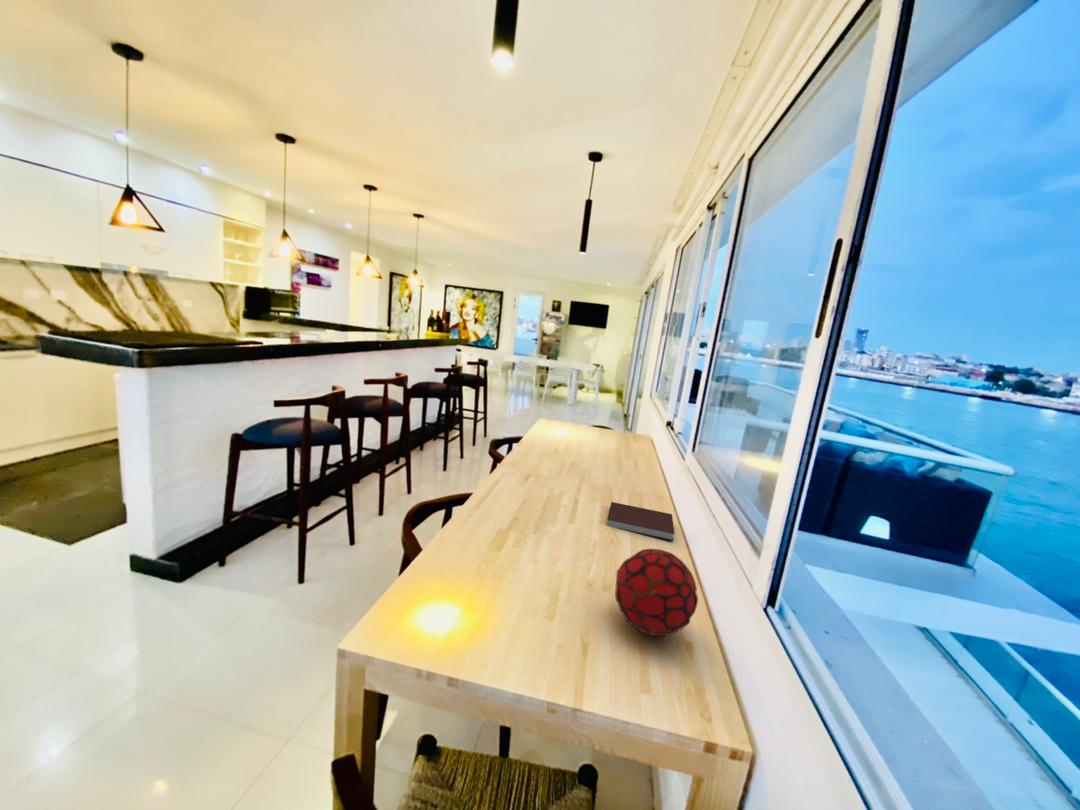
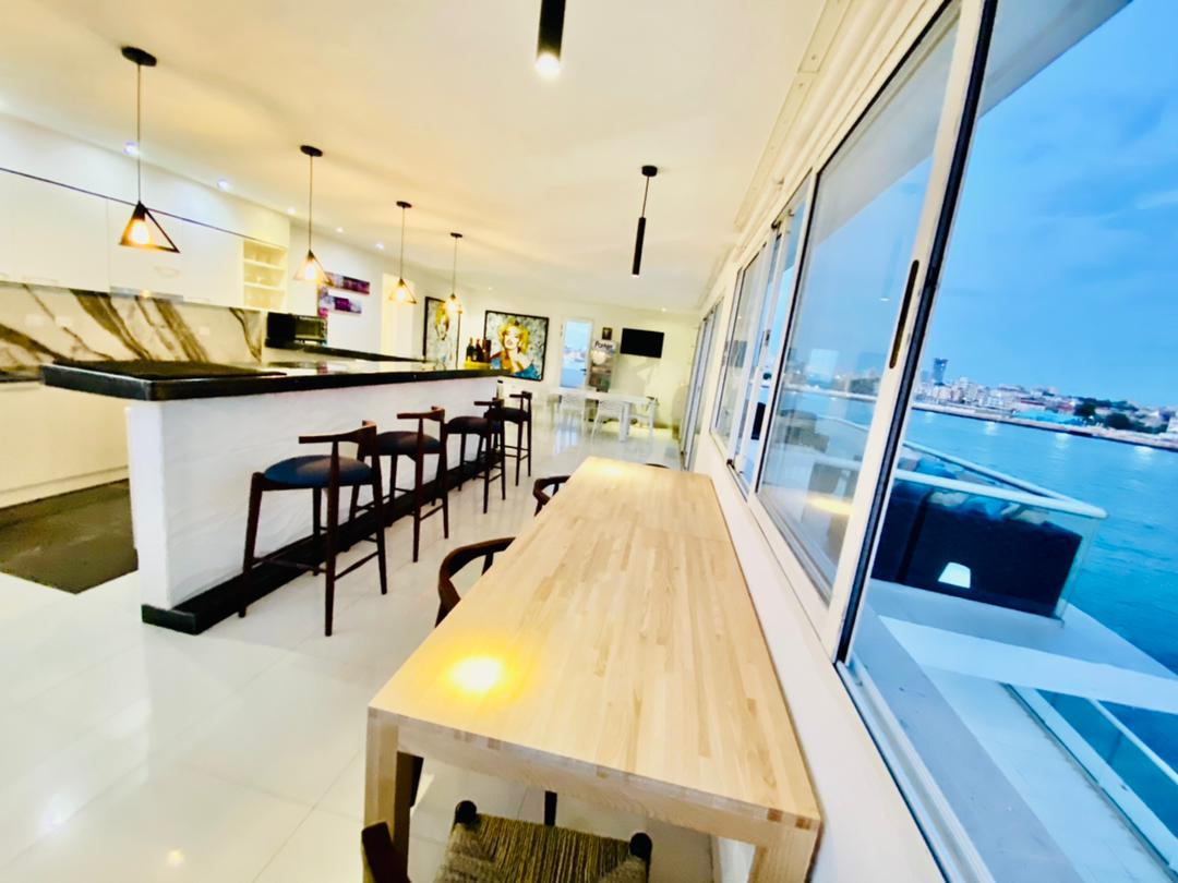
- decorative orb (655, 590)
- notebook (640, 520)
